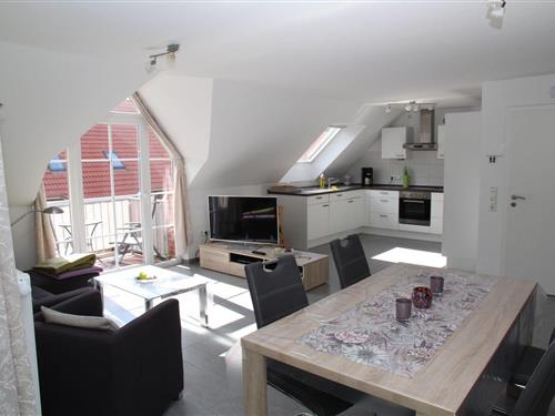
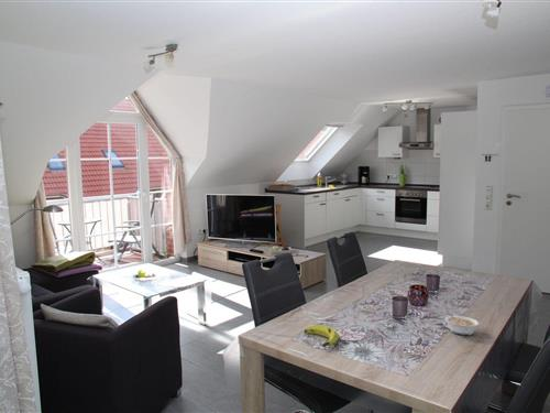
+ banana (319, 334)
+ legume (460, 324)
